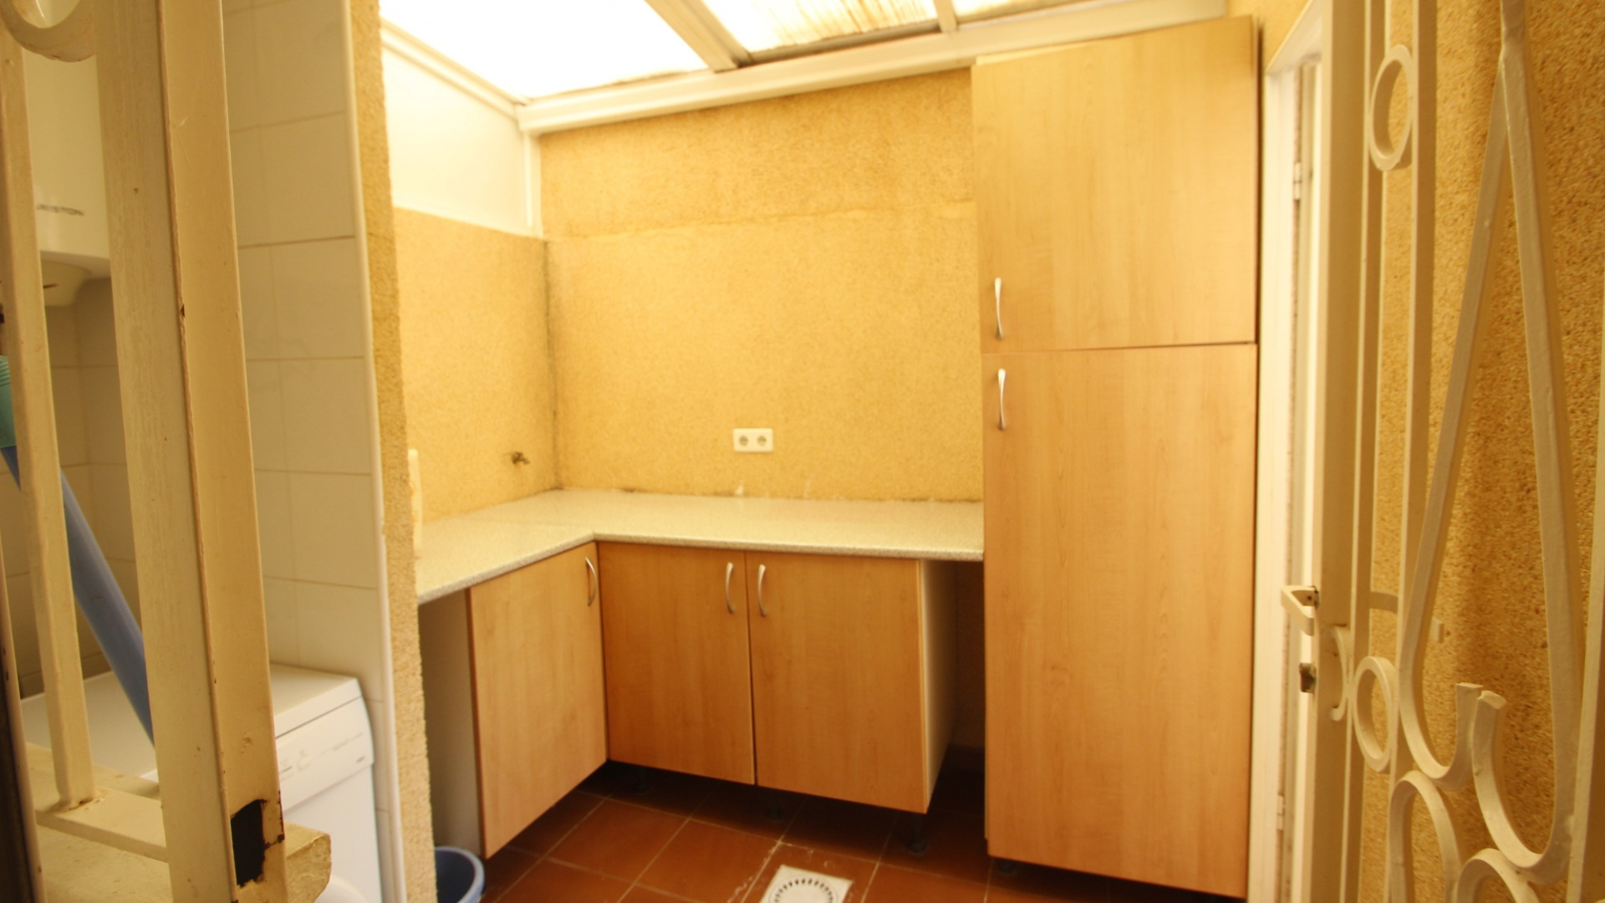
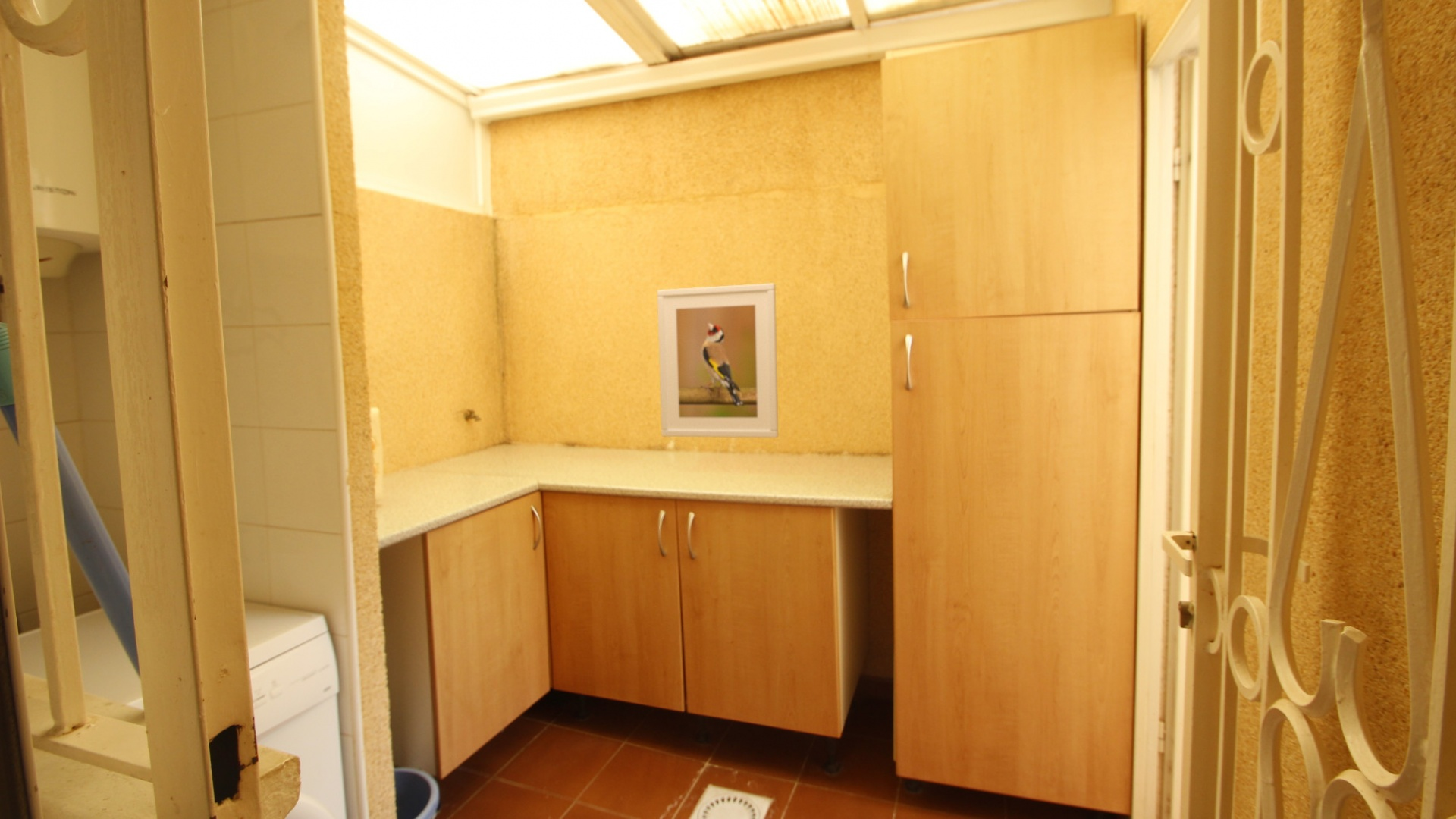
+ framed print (717, 362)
